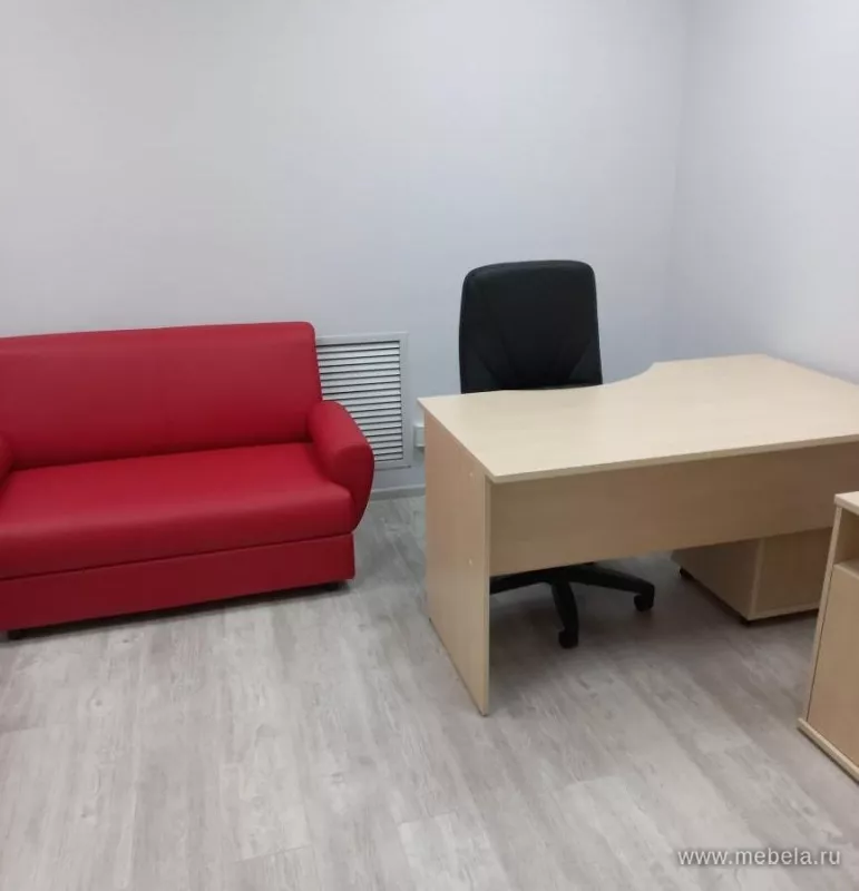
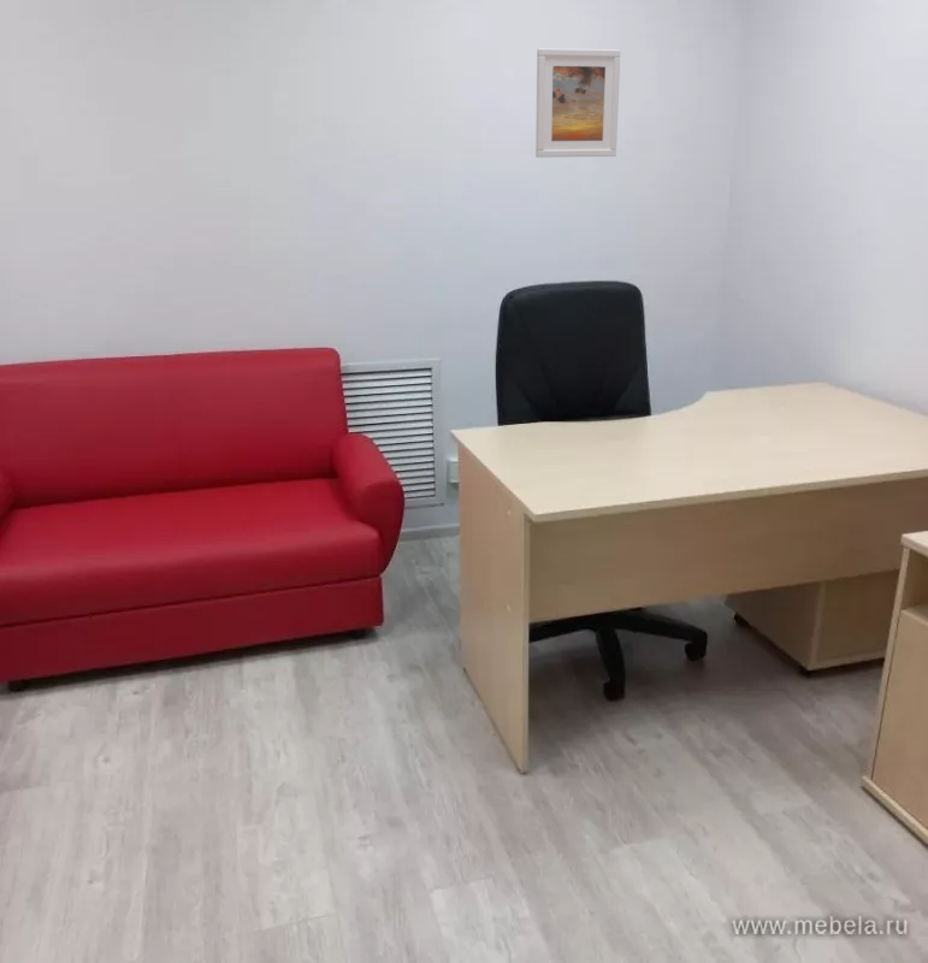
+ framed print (578, 104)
